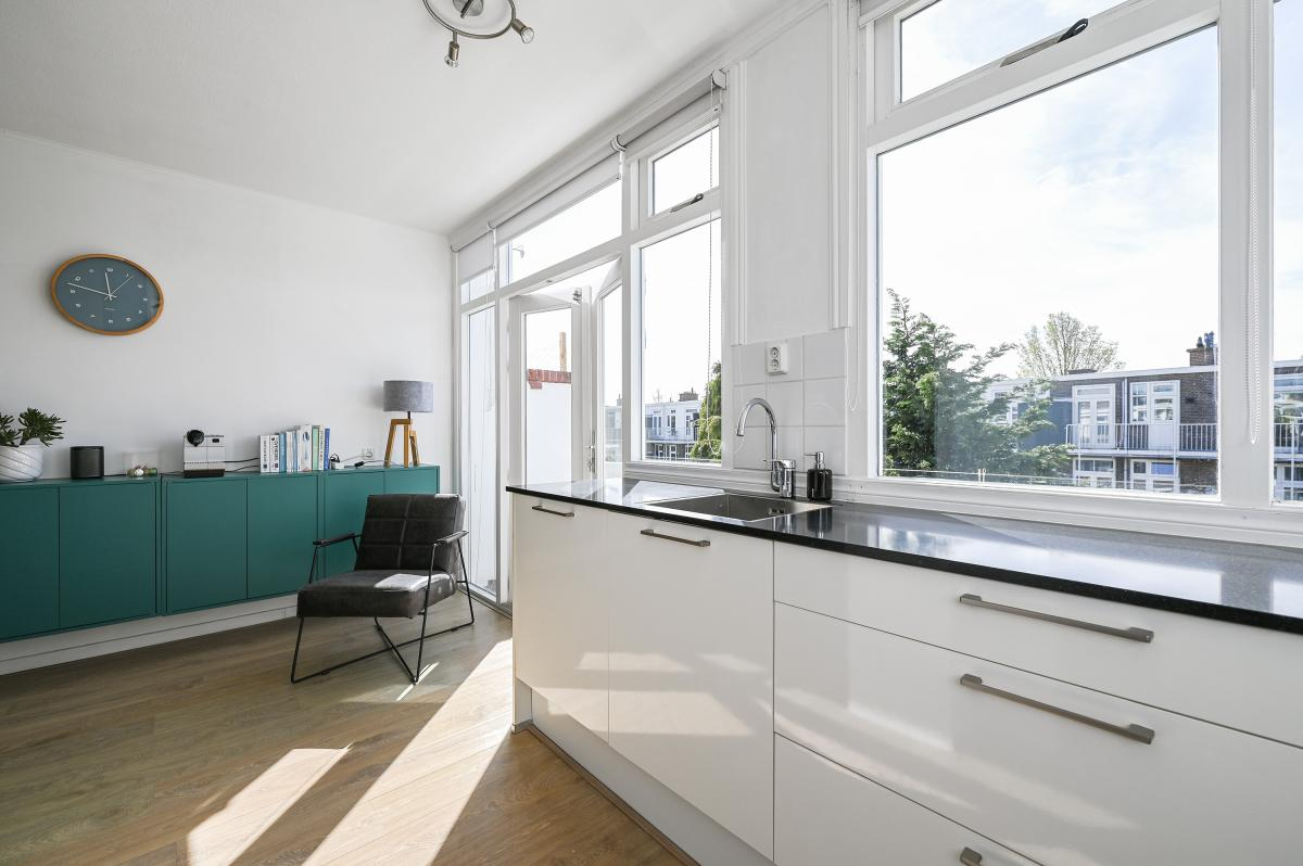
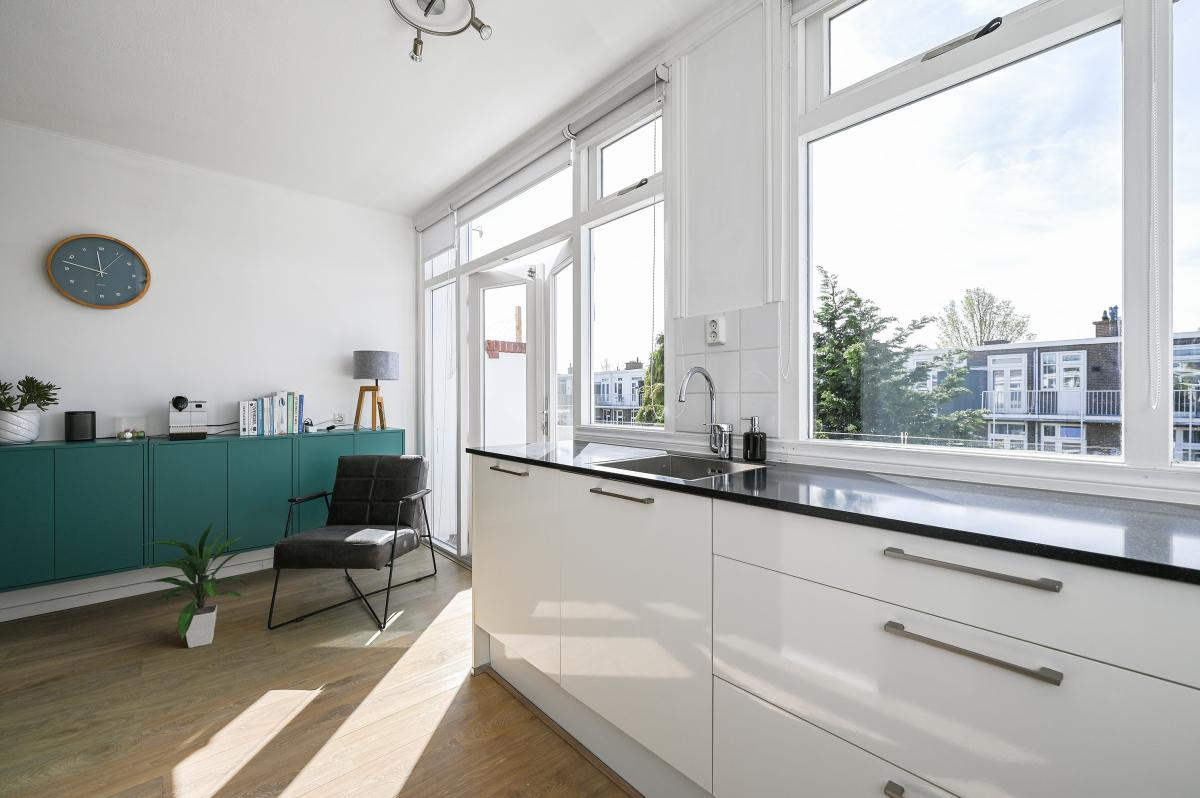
+ indoor plant (196, 584)
